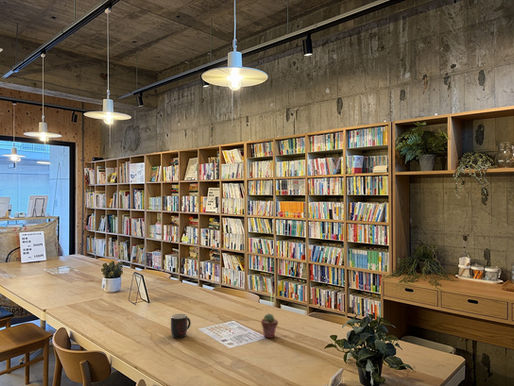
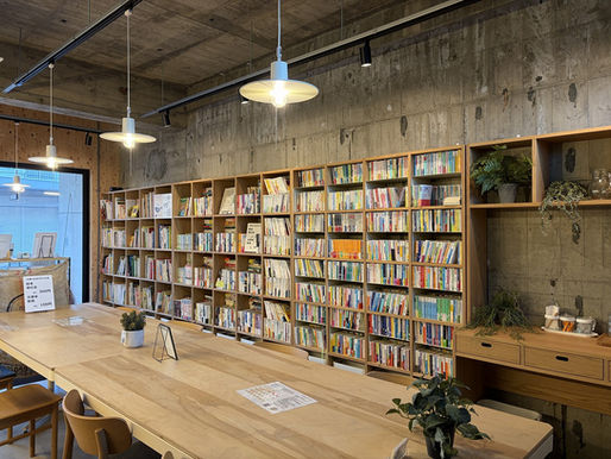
- potted succulent (269, 324)
- mug (181, 325)
